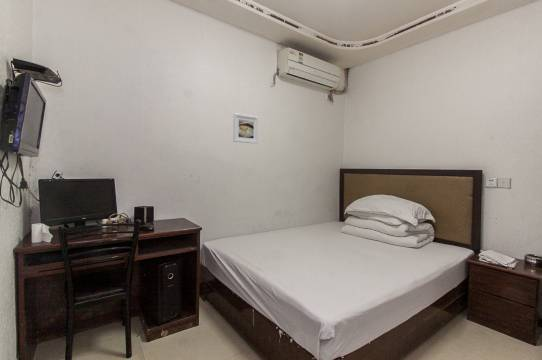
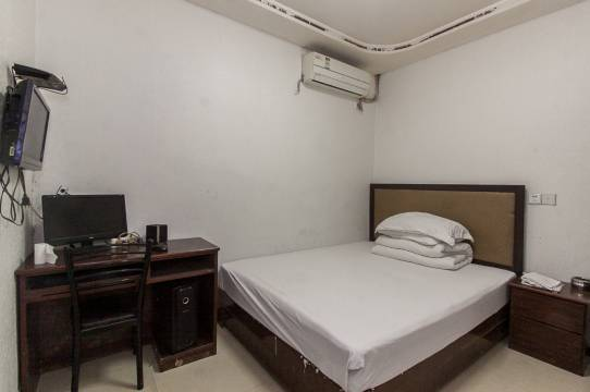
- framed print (246, 128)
